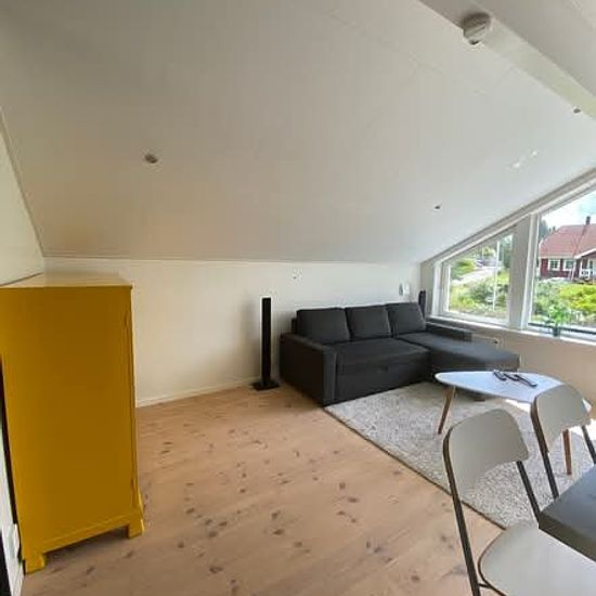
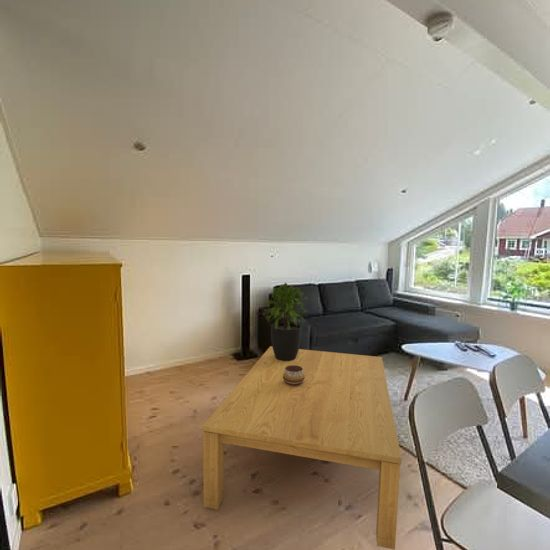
+ coffee table (312, 415)
+ potted plant (284, 319)
+ decorative bowl (293, 375)
